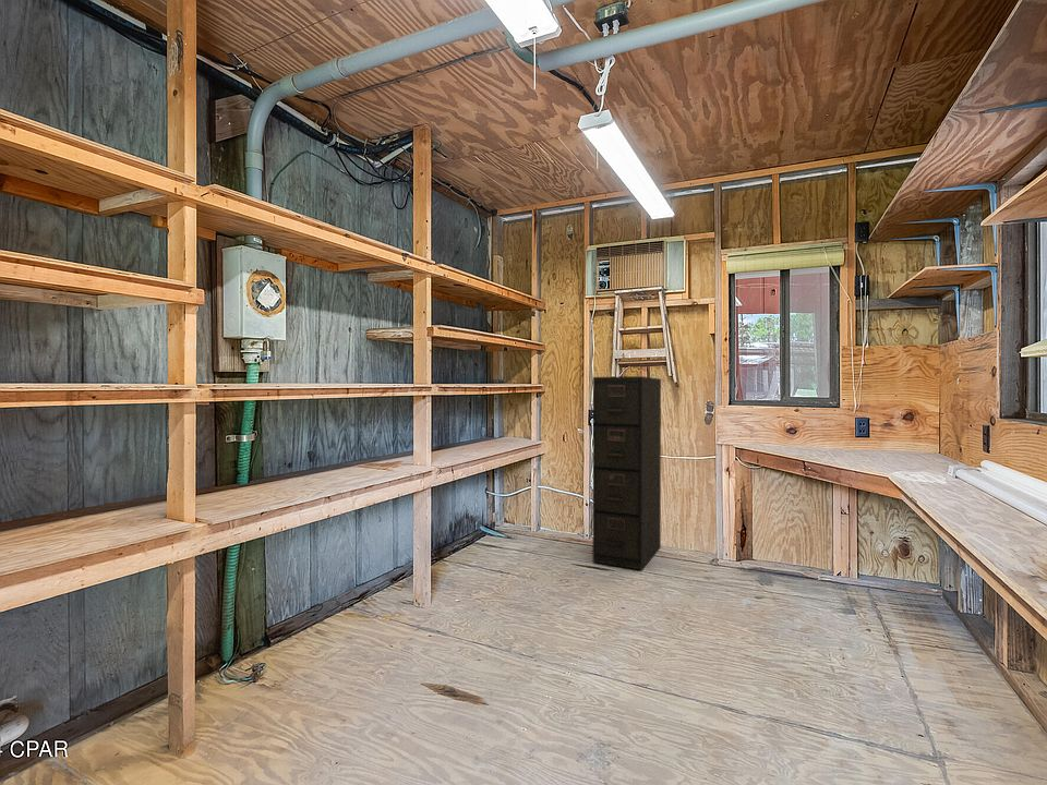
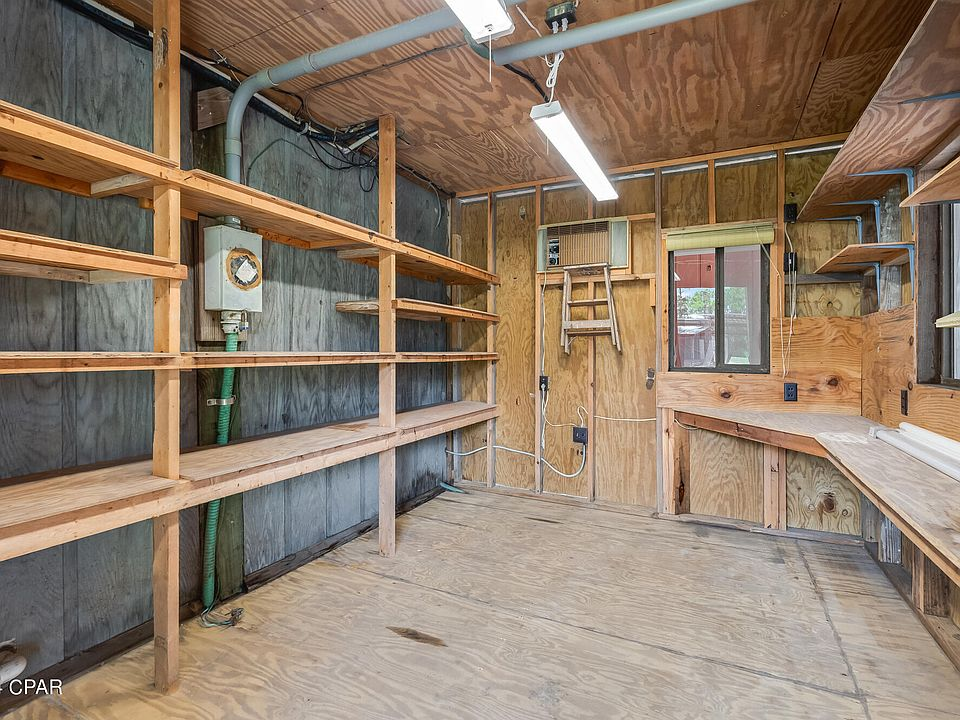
- filing cabinet (627, 467)
